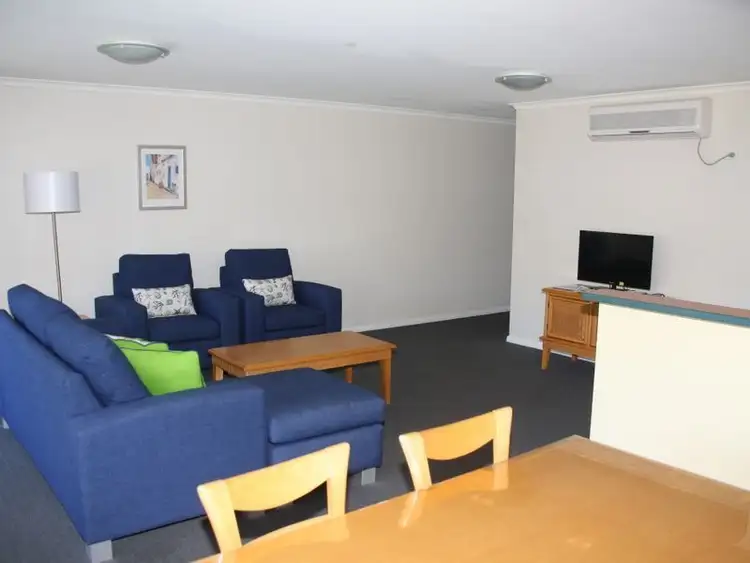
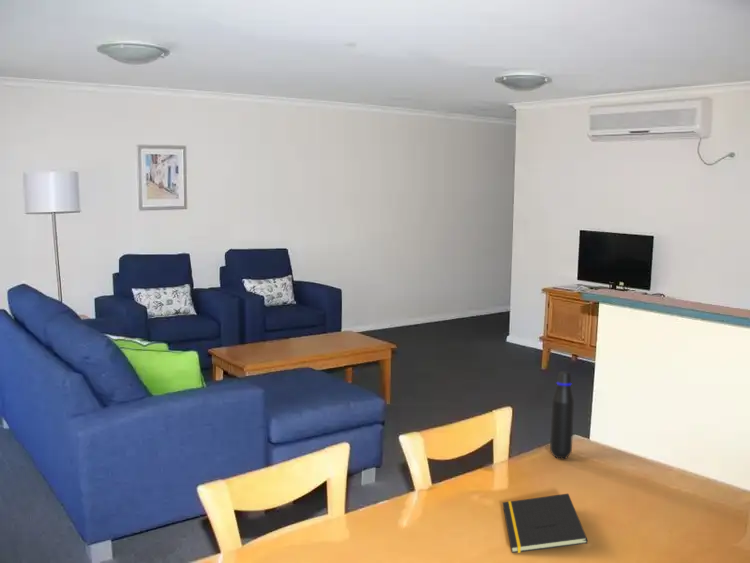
+ notepad (541, 521)
+ water bottle (562, 415)
